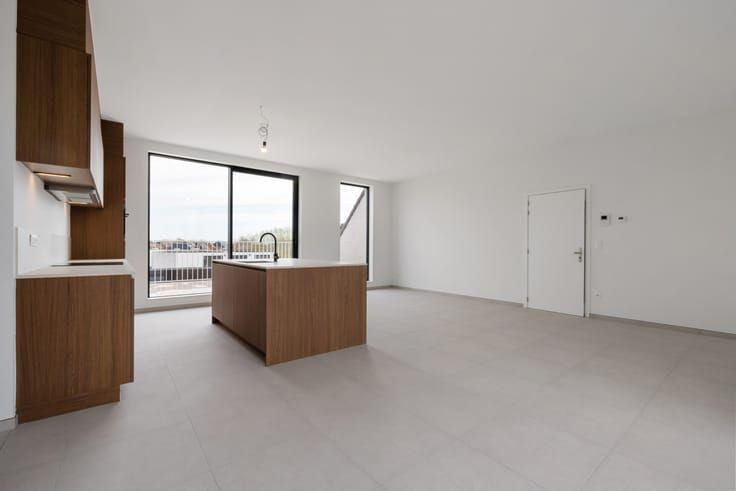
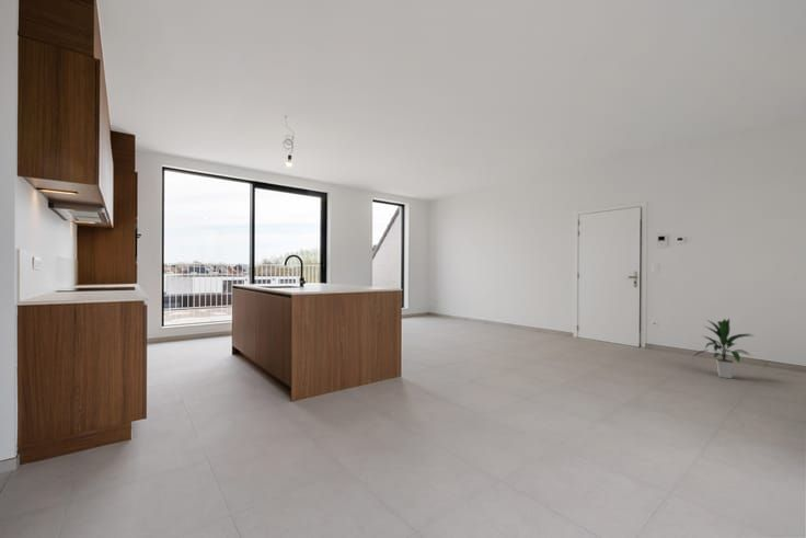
+ indoor plant (722, 346)
